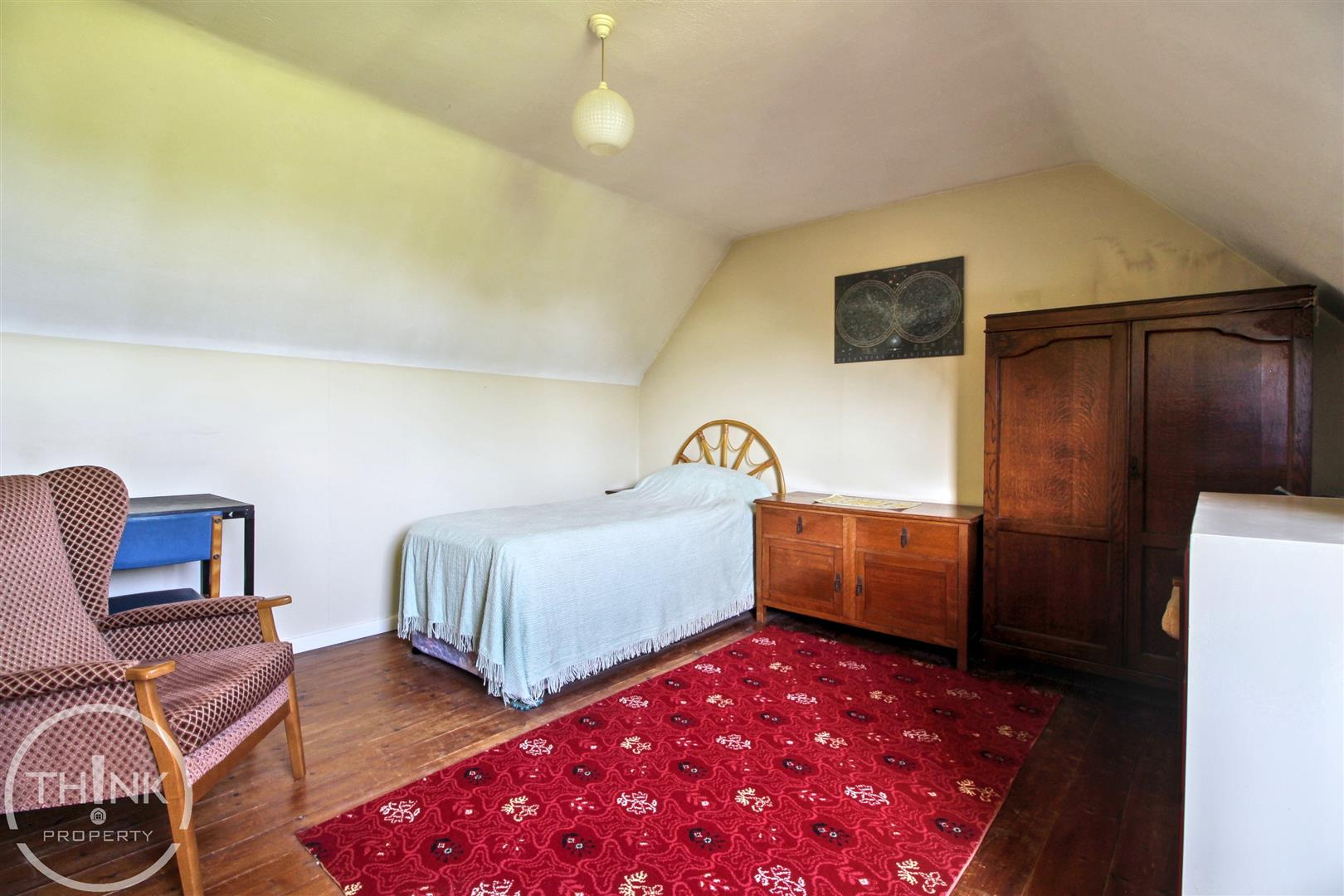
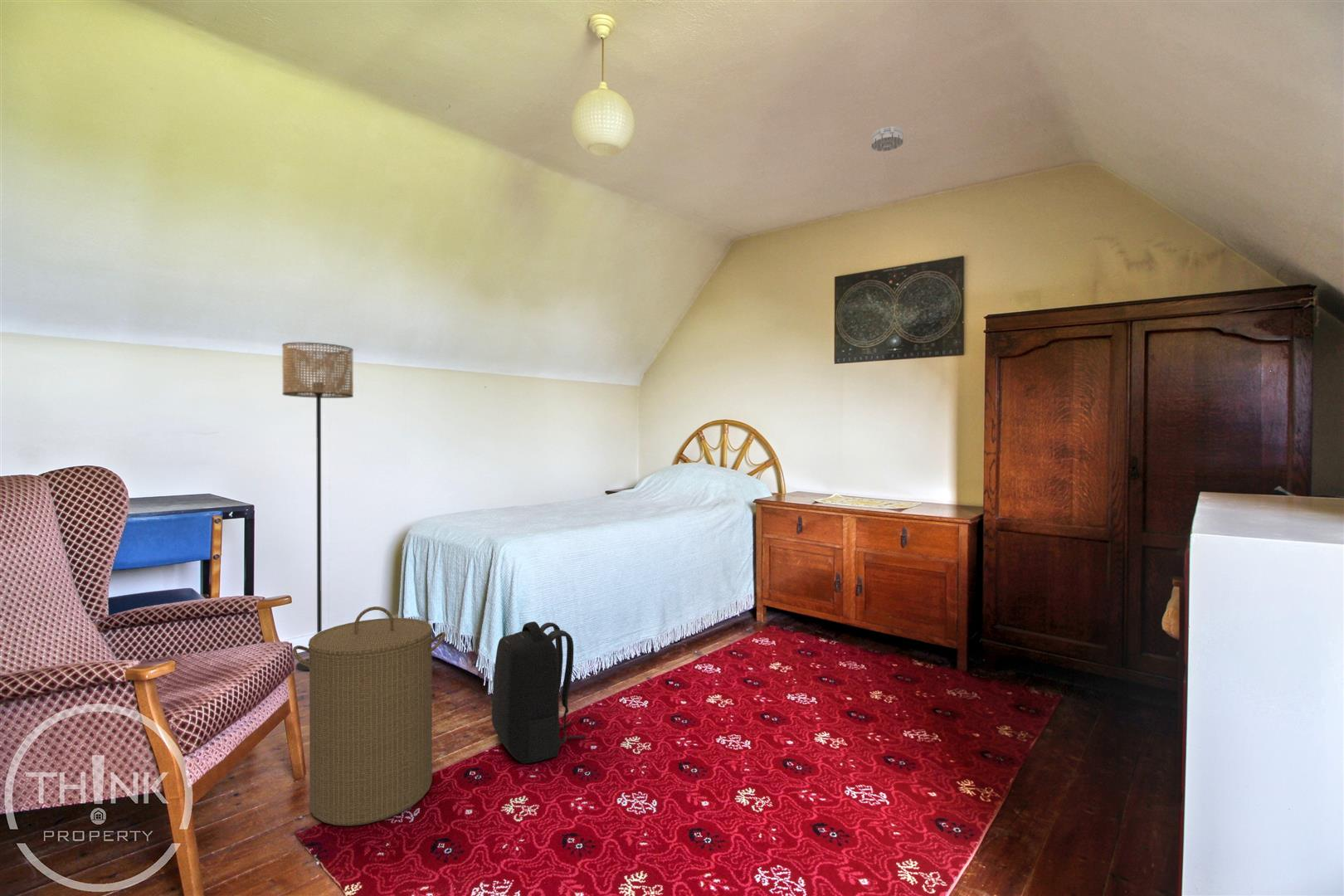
+ laundry hamper (373, 700)
+ smoke detector (887, 138)
+ floor lamp (319, 505)
+ backpack (539, 681)
